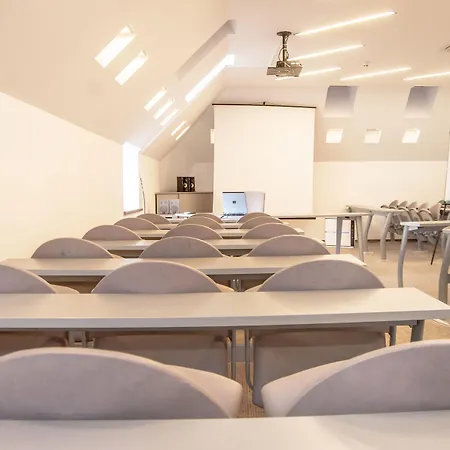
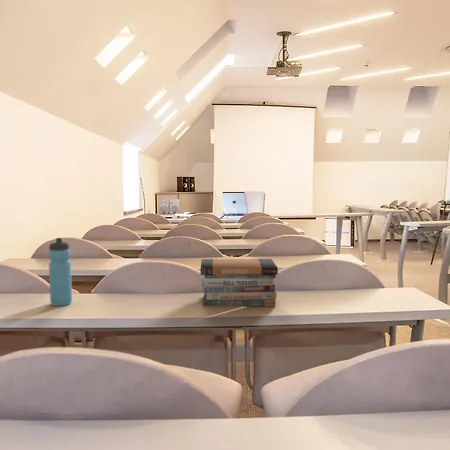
+ book stack (237, 281)
+ water bottle (60, 271)
